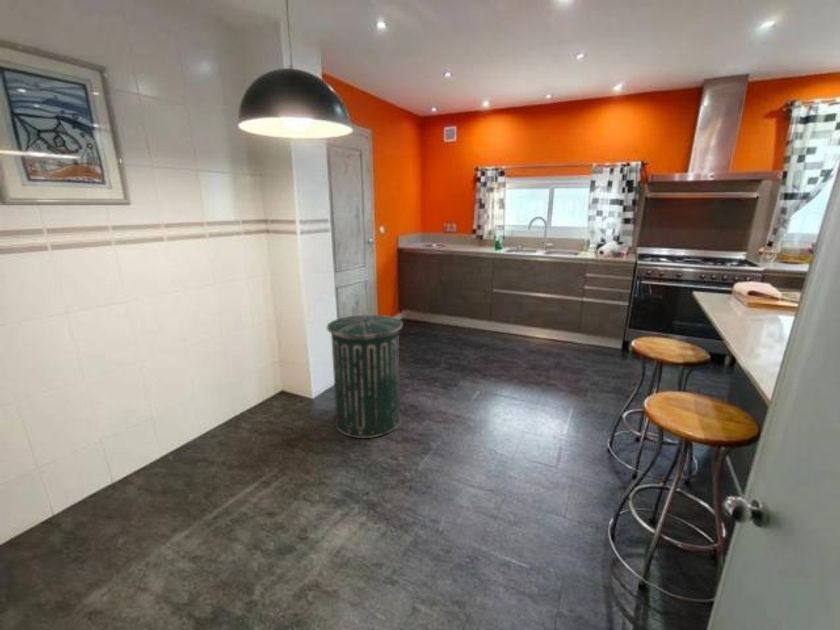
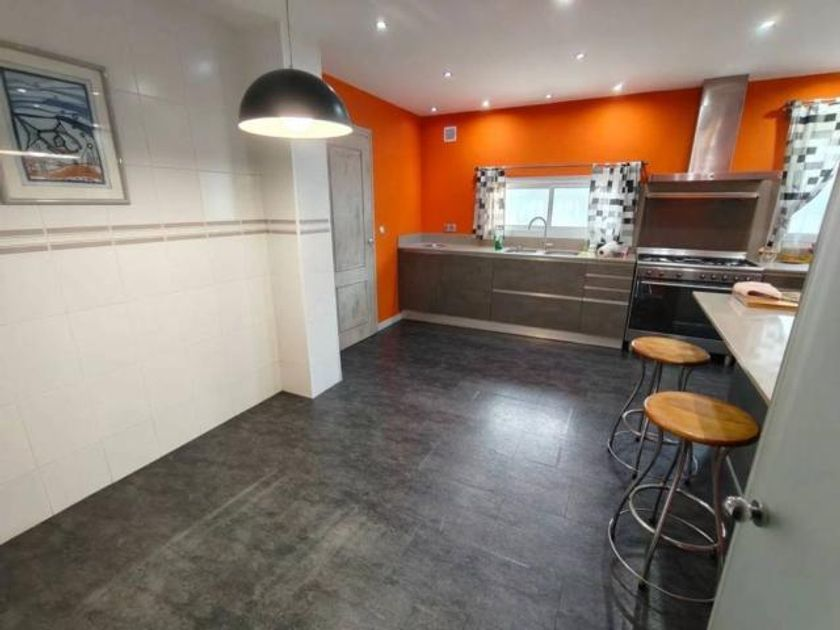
- trash can (366, 370)
